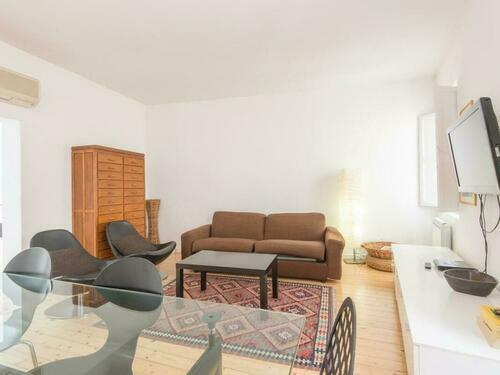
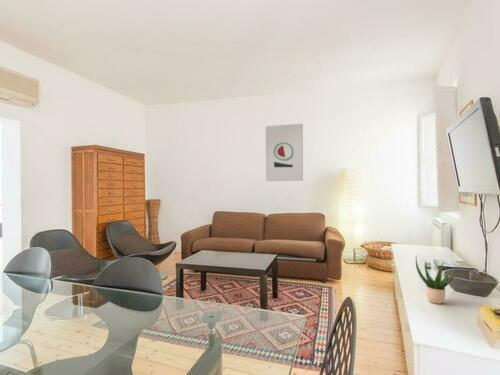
+ wall art (284, 153)
+ potted plant (435, 278)
